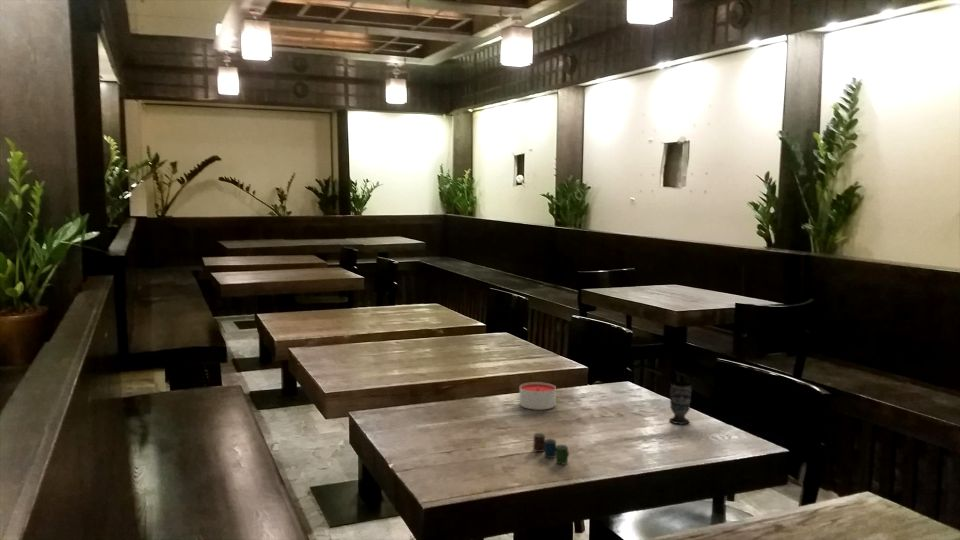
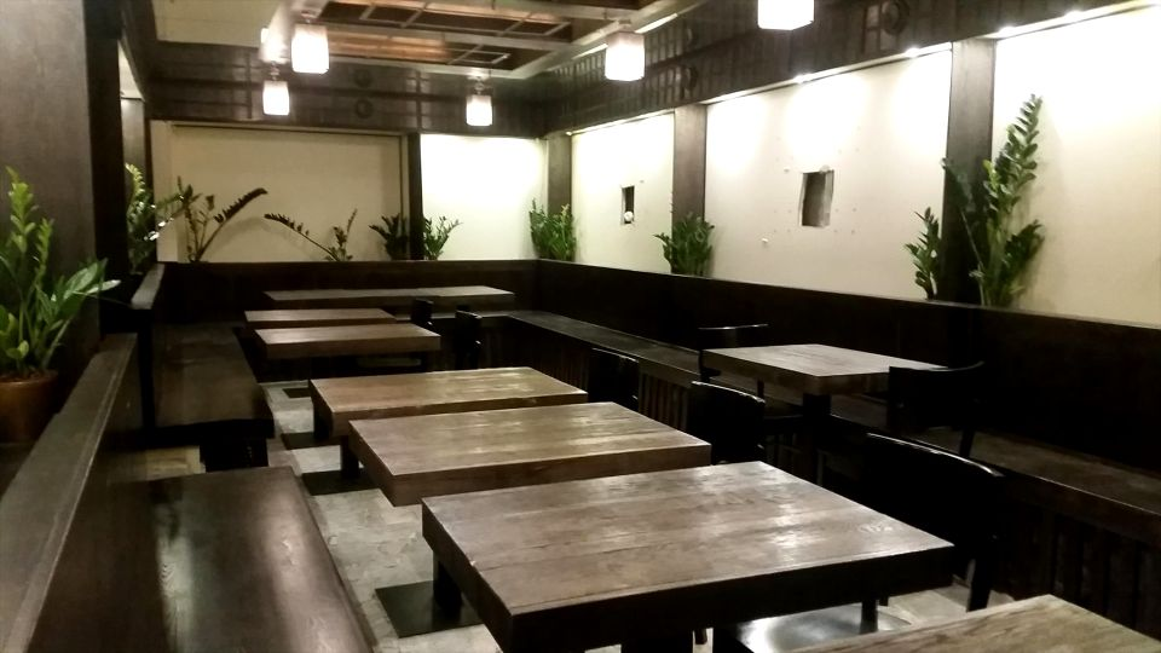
- candle (537, 395)
- cup (680, 402)
- cup (551, 443)
